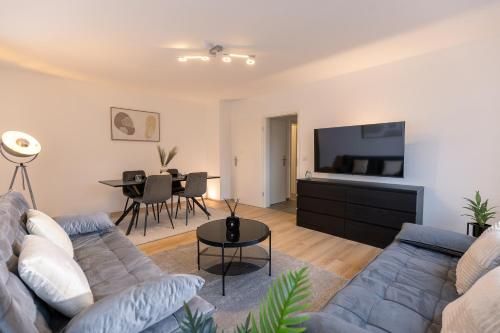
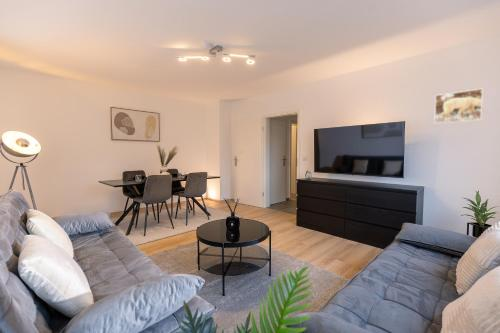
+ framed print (457, 107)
